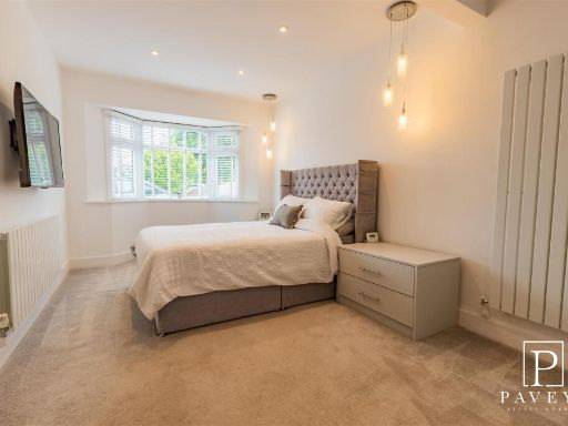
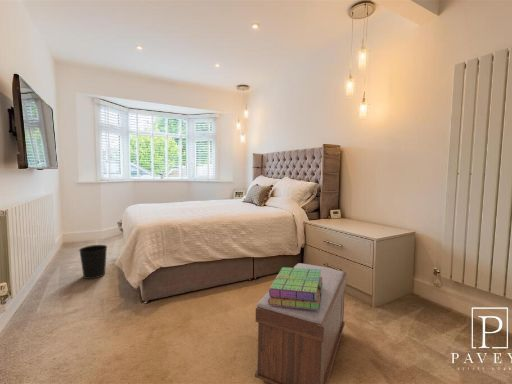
+ bench (306, 318)
+ stack of books (297, 286)
+ wastebasket (93, 261)
